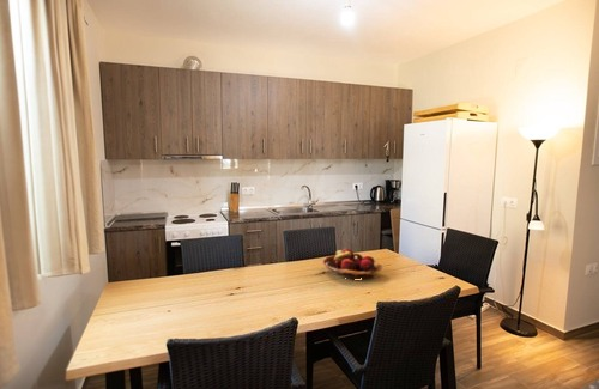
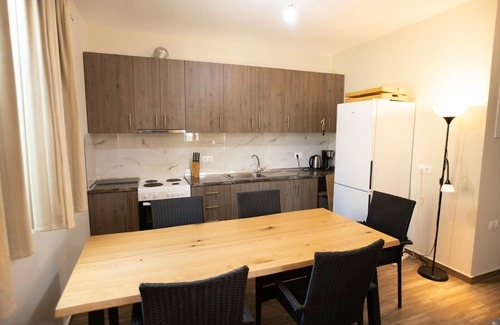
- fruit basket (350, 262)
